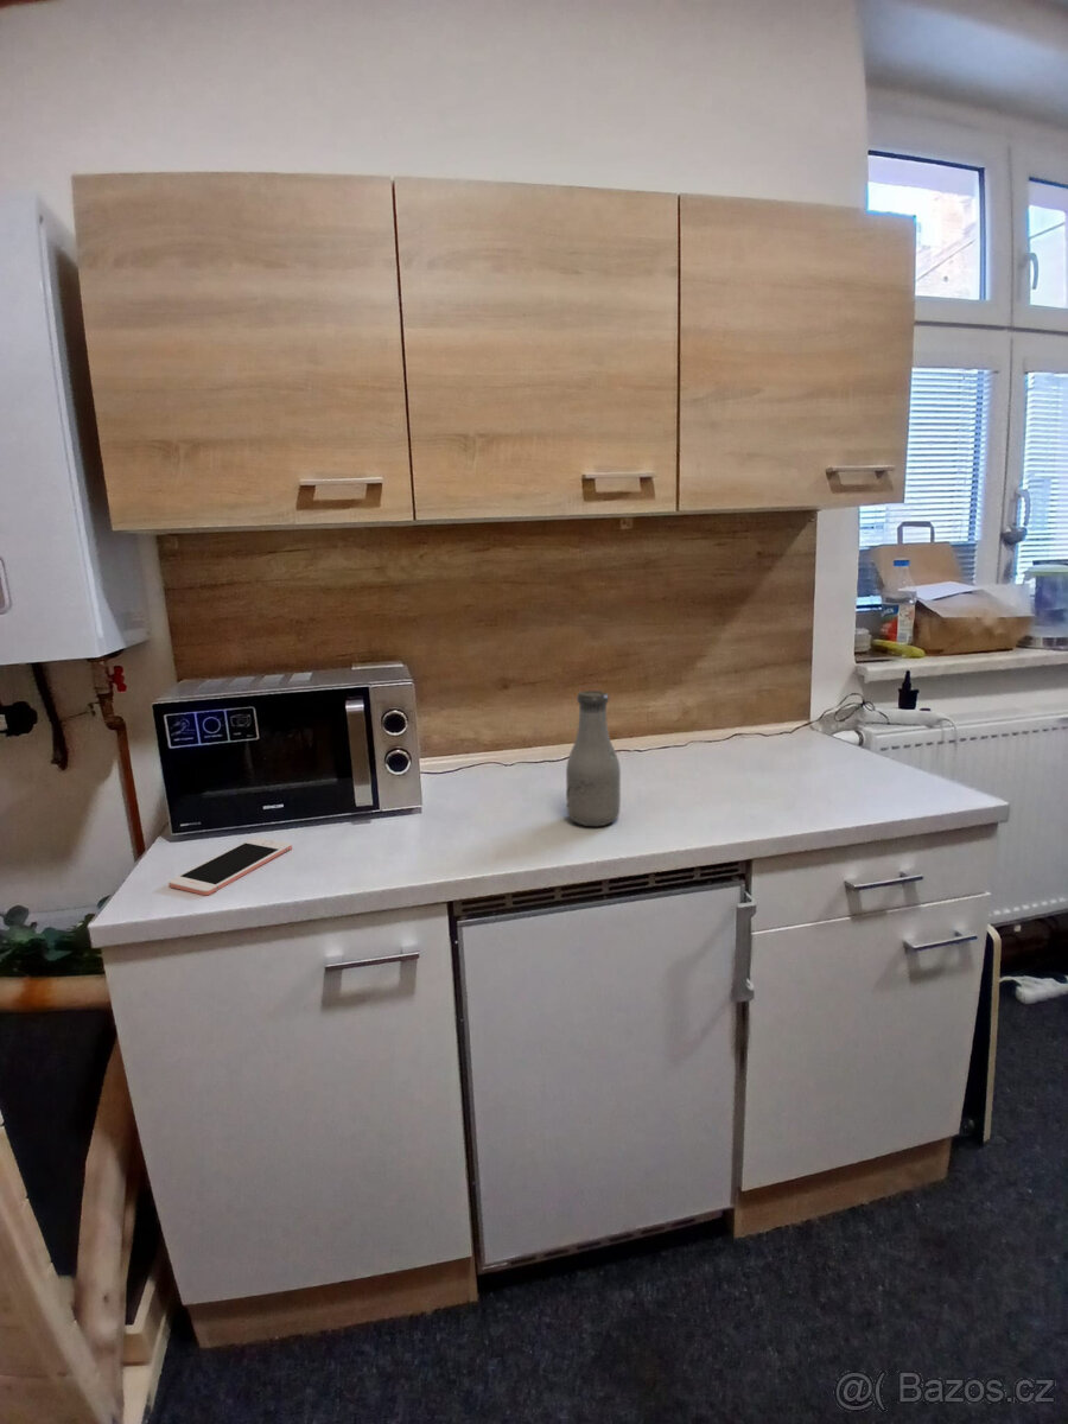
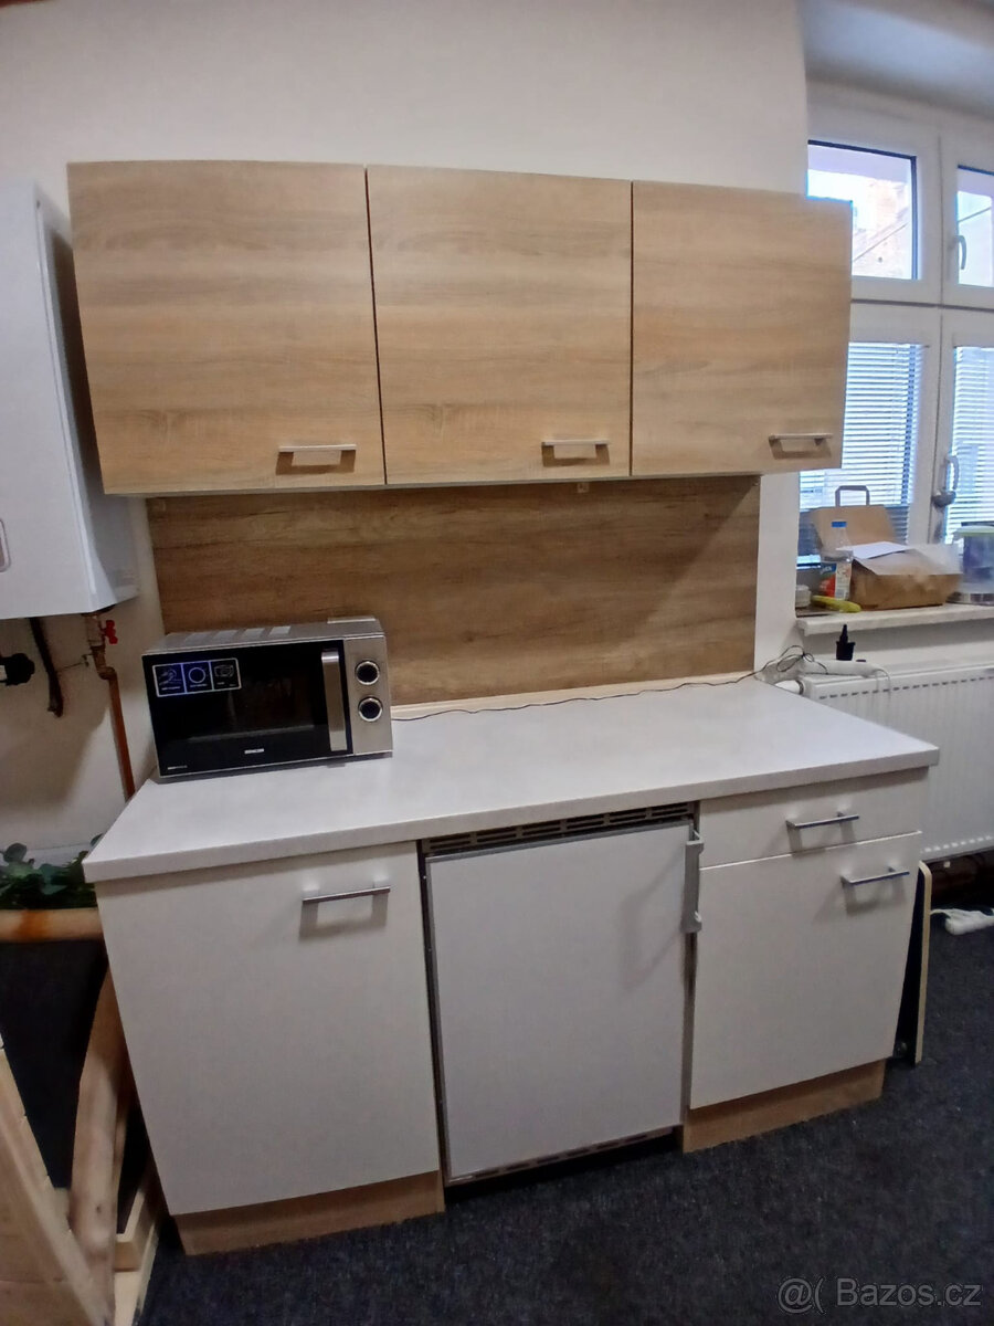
- bottle (592, 757)
- cell phone (233, 864)
